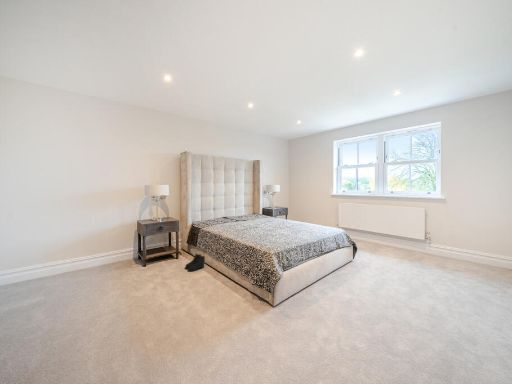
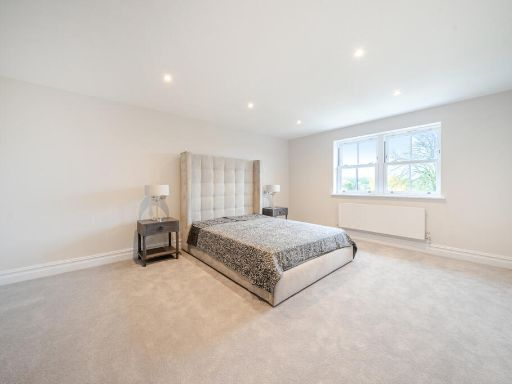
- boots (195, 261)
